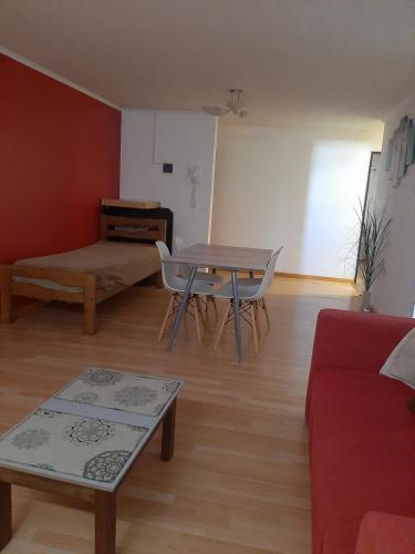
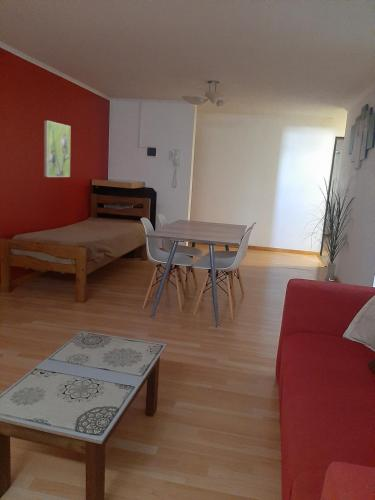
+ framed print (57, 150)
